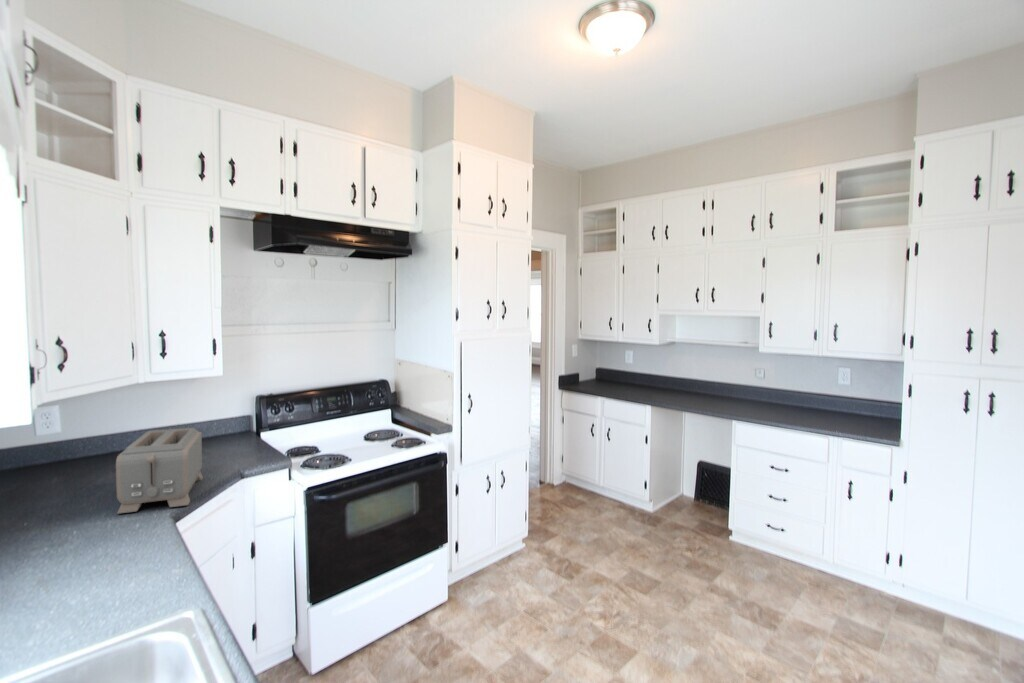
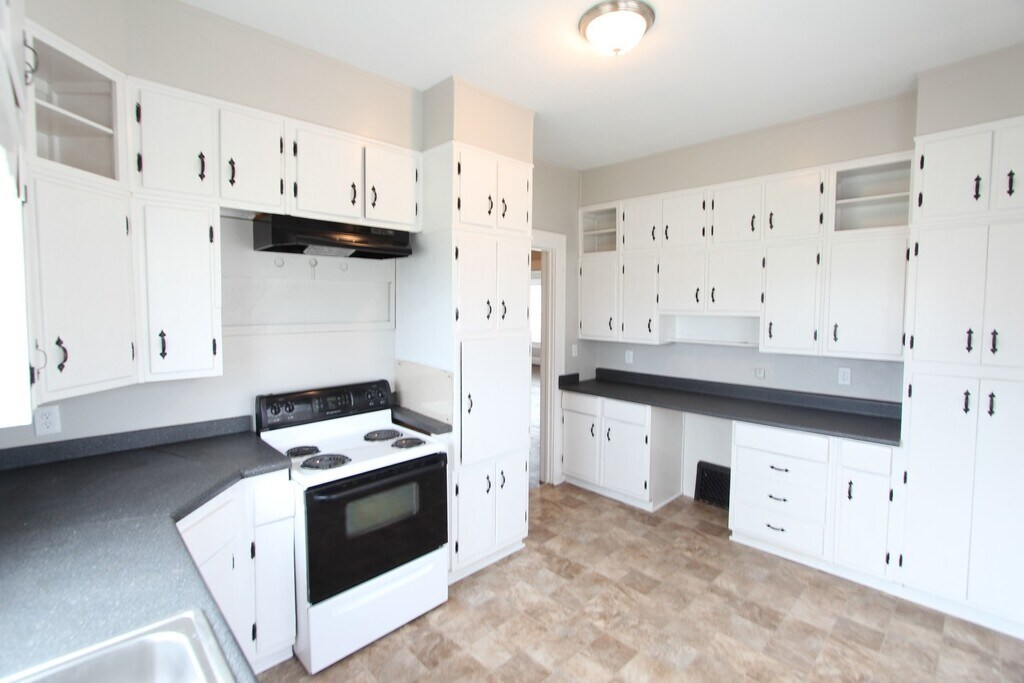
- toaster (162, 466)
